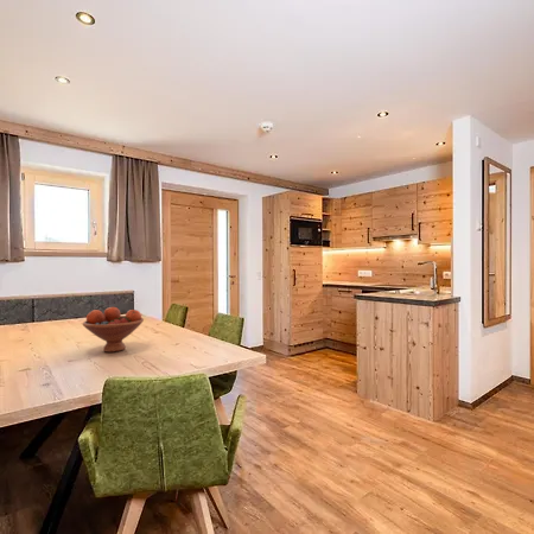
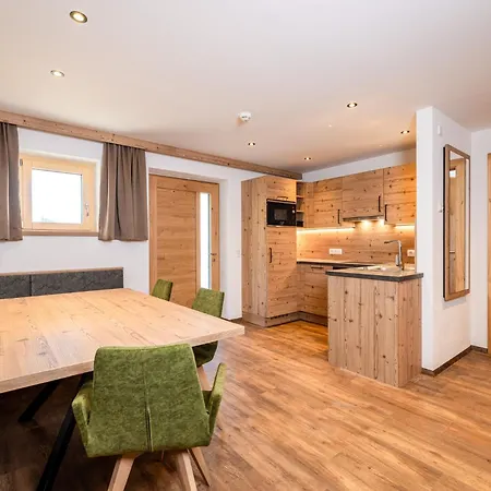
- fruit bowl (114, 329)
